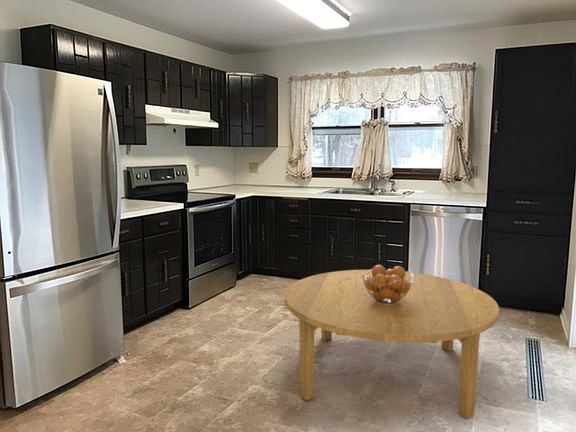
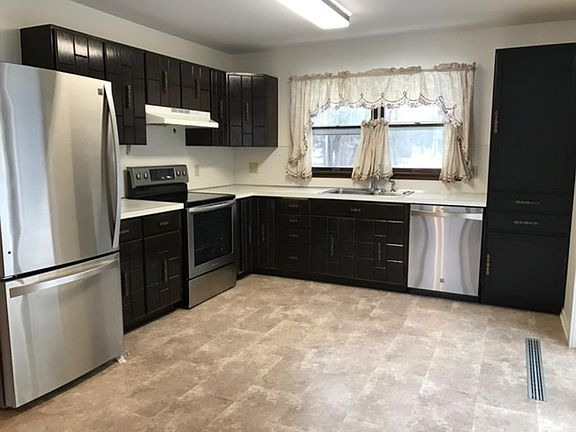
- dining table (385, 333)
- fruit basket (387, 283)
